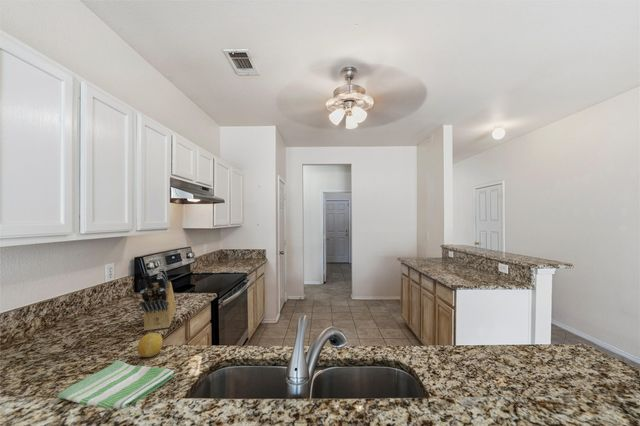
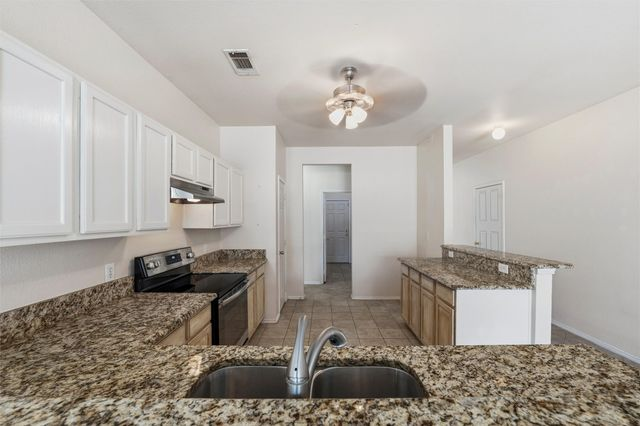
- fruit (150, 344)
- dish towel (120, 382)
- knife block (159, 294)
